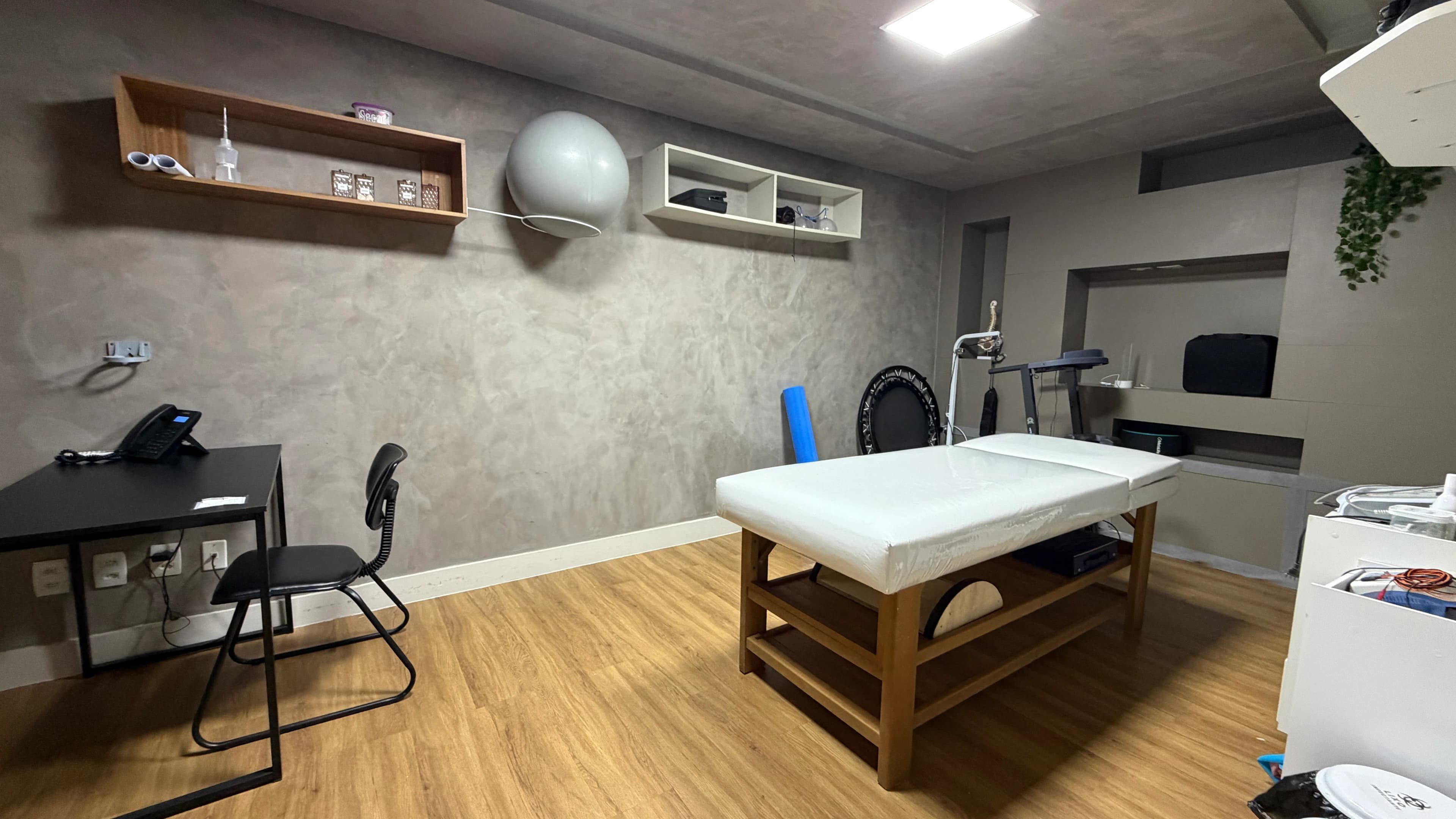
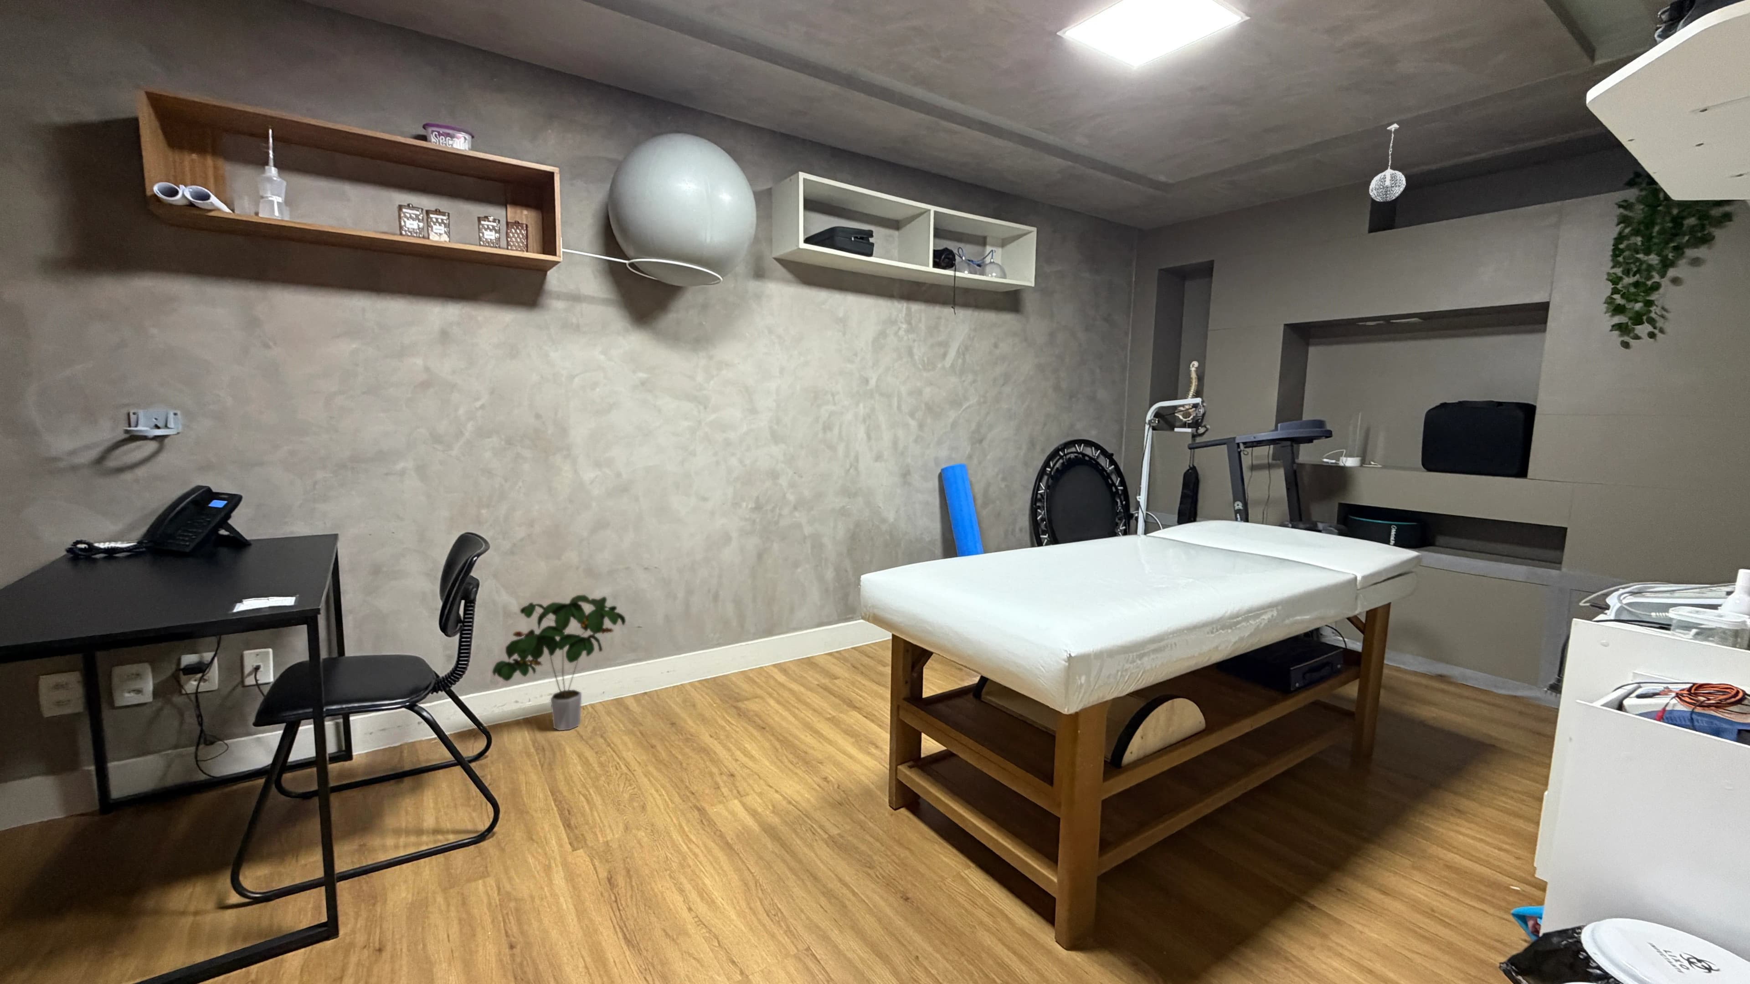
+ potted plant (562, 662)
+ pendant light (1389, 163)
